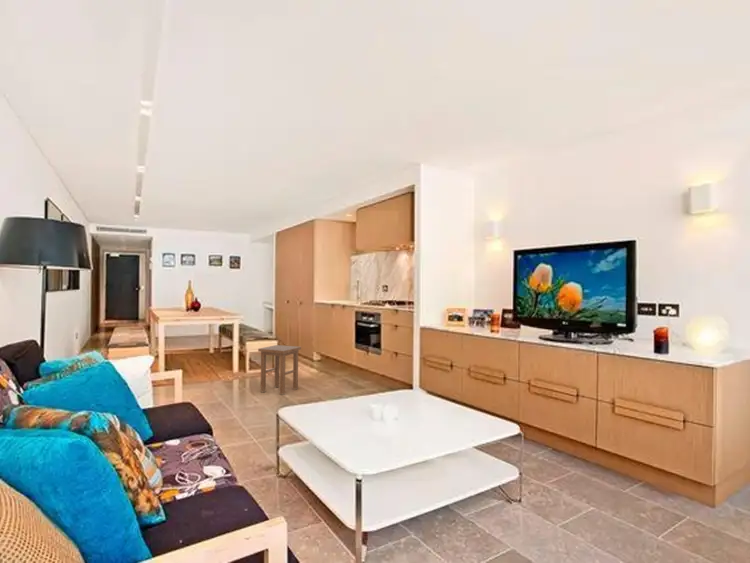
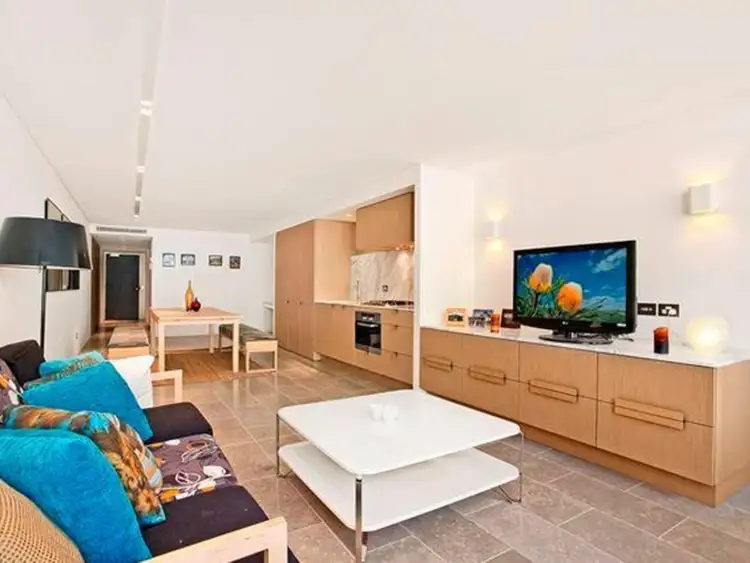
- stool (280, 369)
